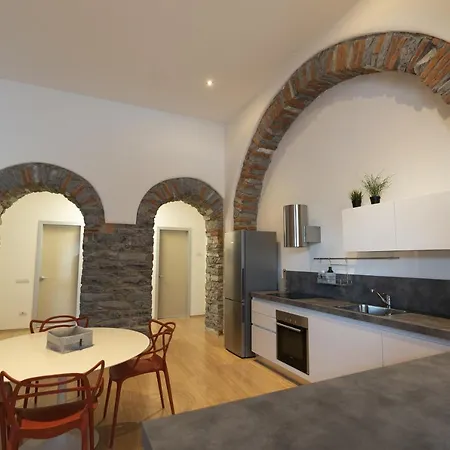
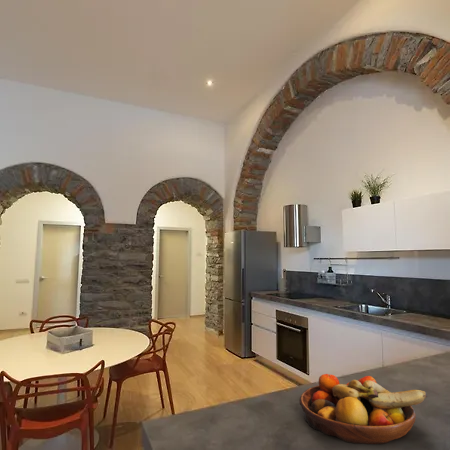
+ fruit bowl (355, 397)
